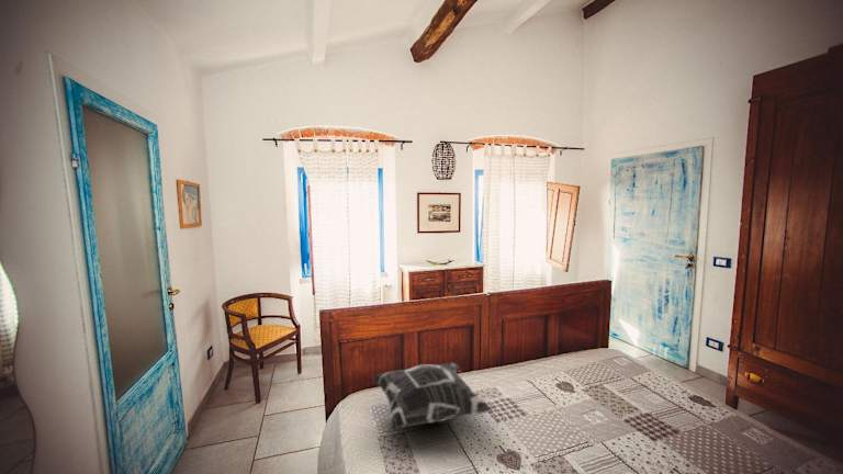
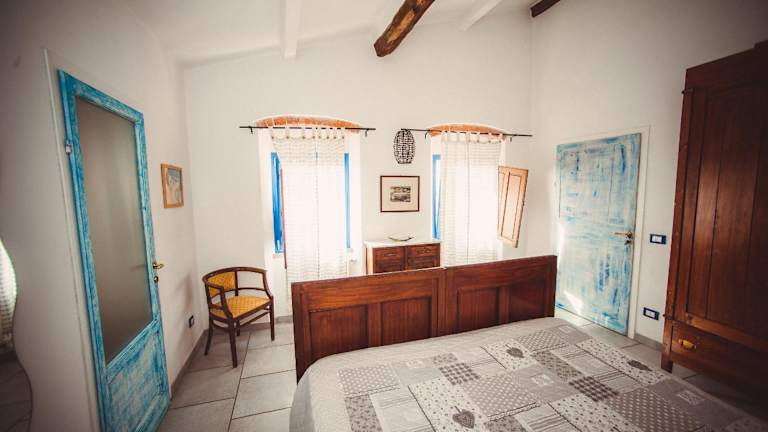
- decorative pillow (428, 390)
